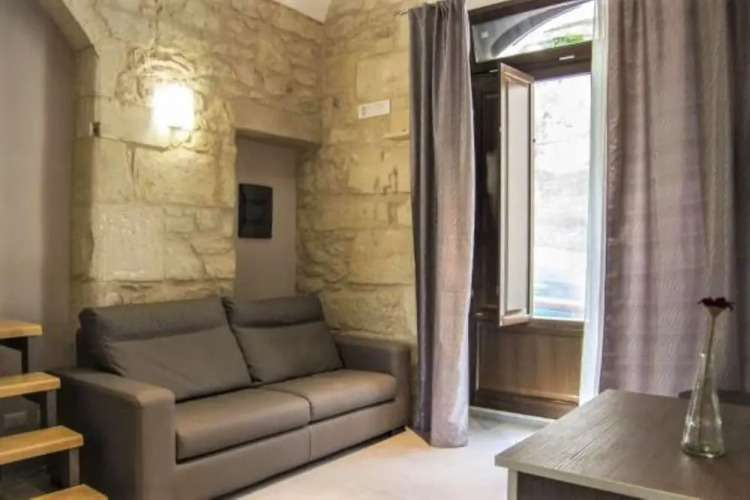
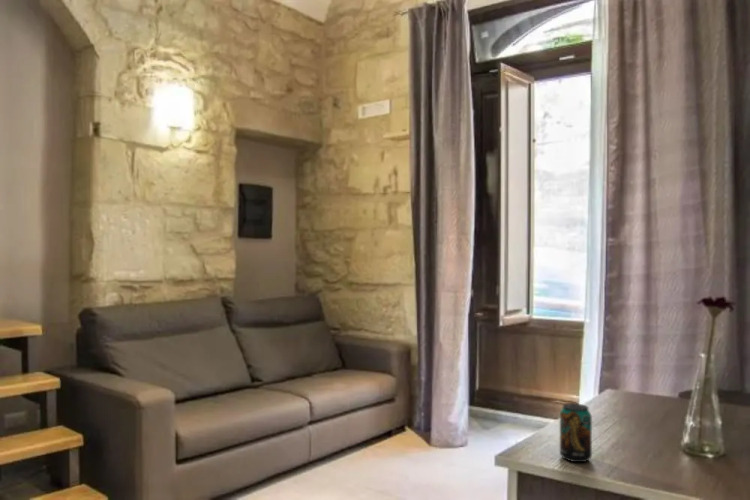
+ beverage can (575, 432)
